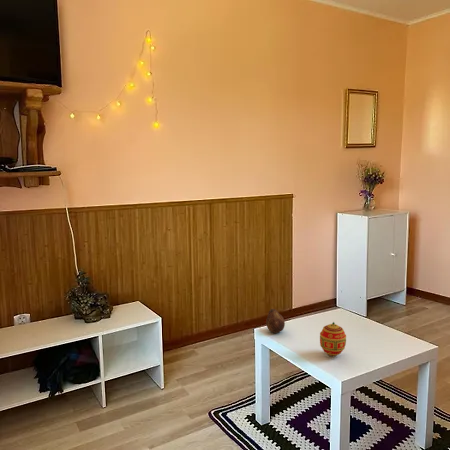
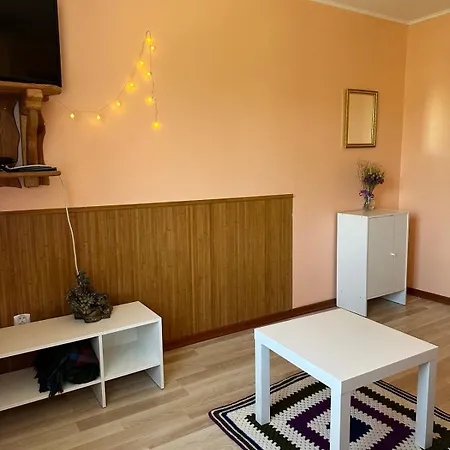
- fruit (275, 320)
- decorative egg (332, 338)
